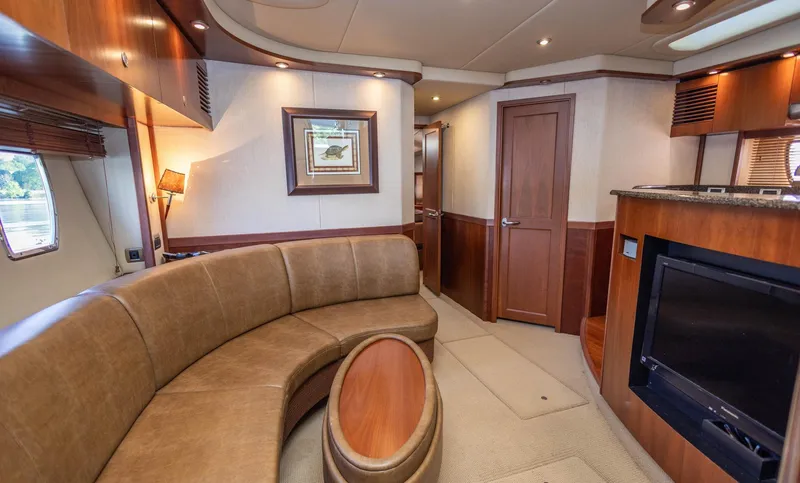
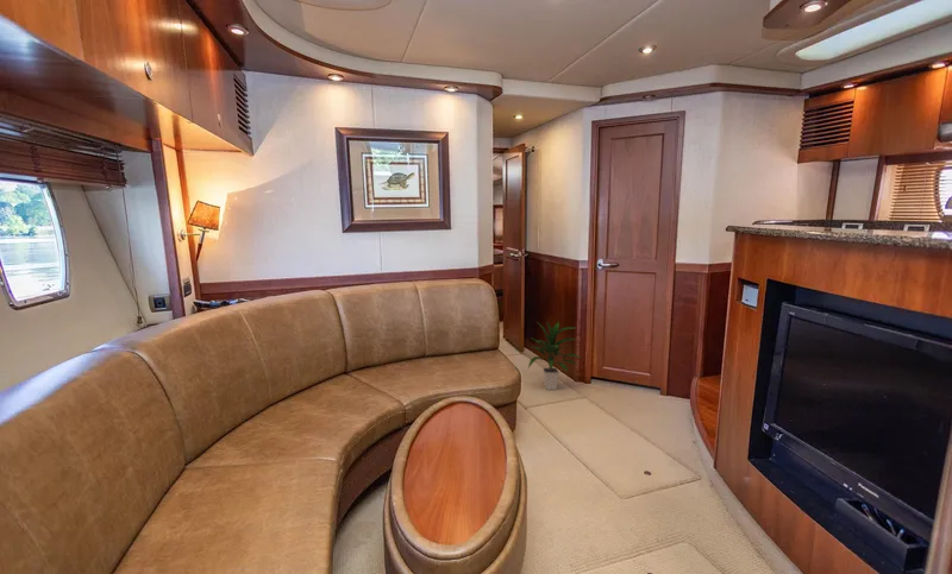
+ indoor plant (551, 353)
